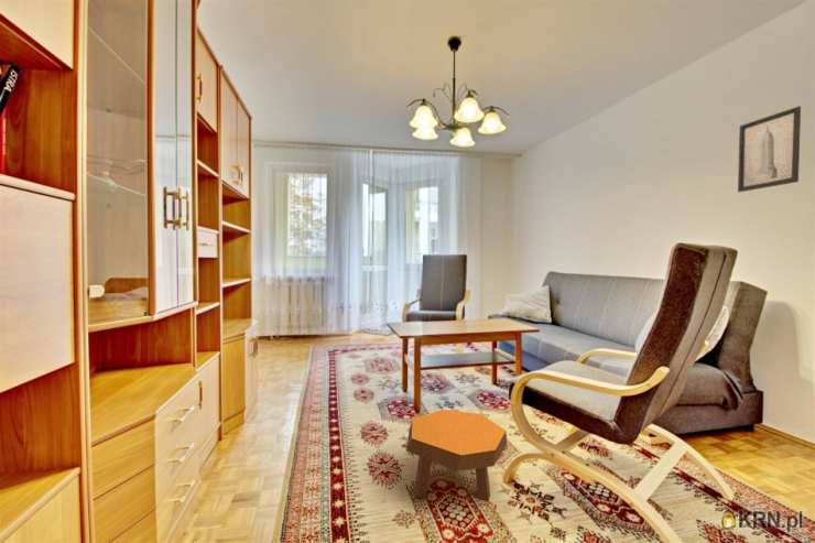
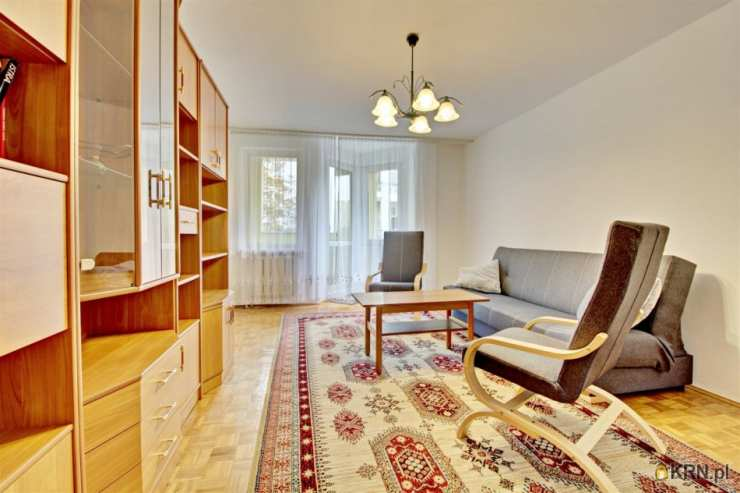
- footstool (455, 458)
- wall art (767, 152)
